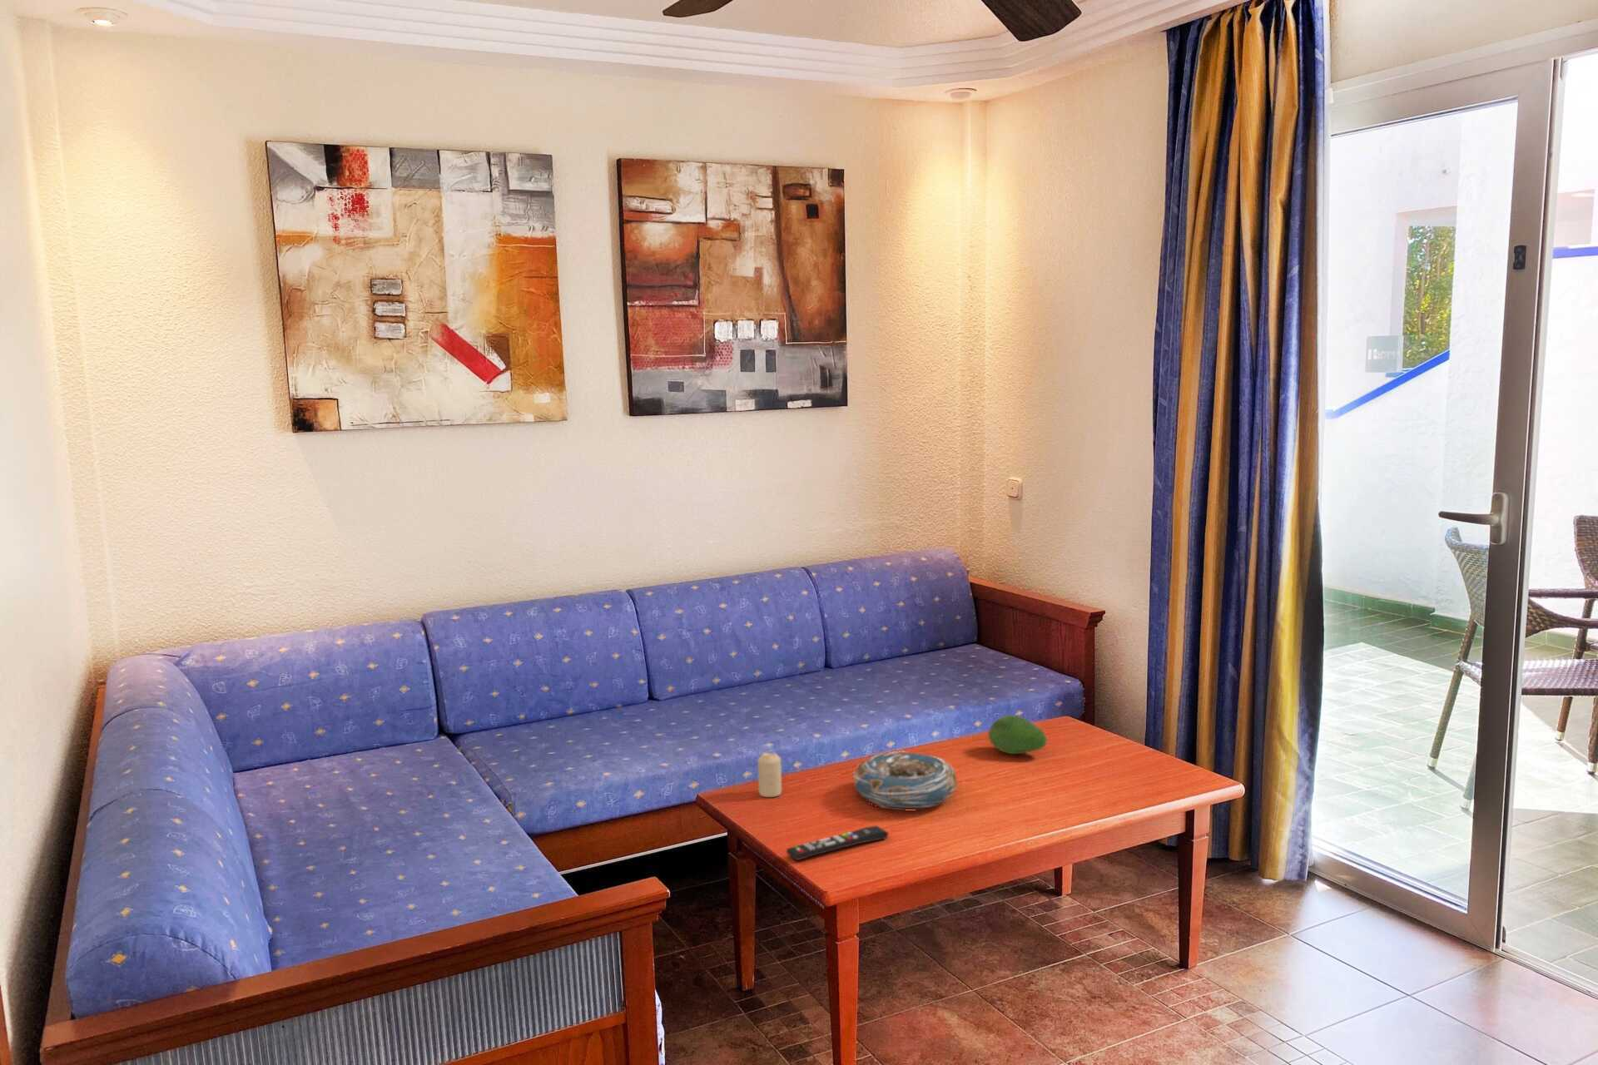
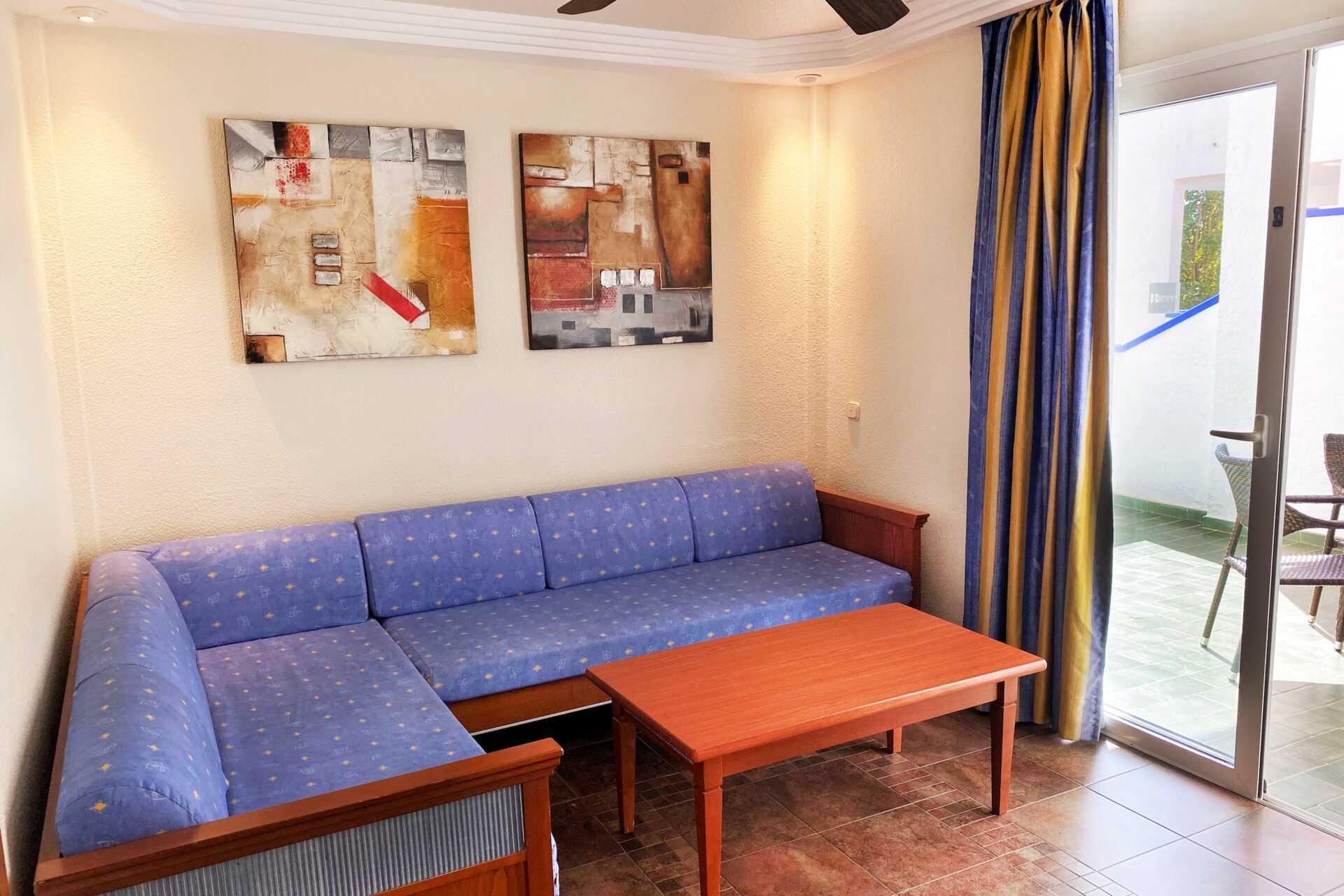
- decorative bowl (905, 780)
- fruit (1017, 735)
- remote control (838, 842)
- candle (769, 773)
